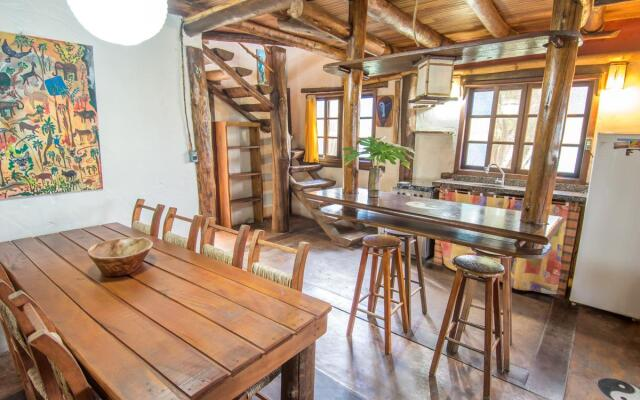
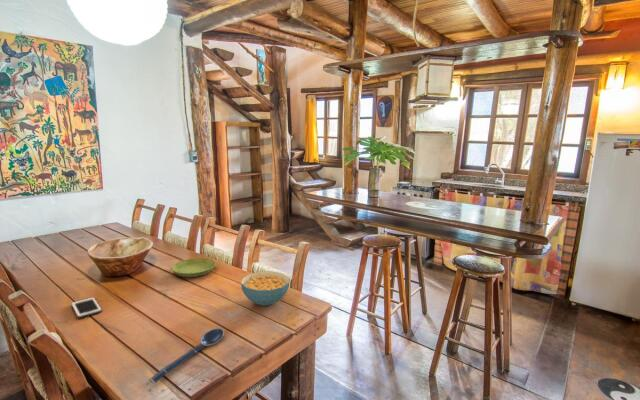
+ cereal bowl (265, 291)
+ spoon (189, 351)
+ saucer (194, 268)
+ cell phone (86, 307)
